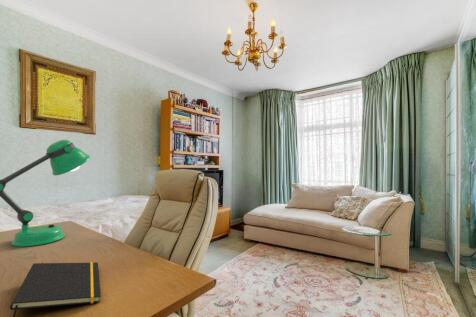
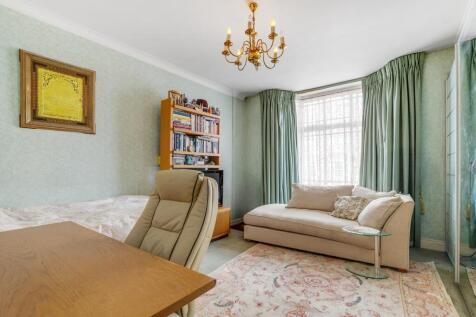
- notepad (63, 281)
- desk lamp (53, 174)
